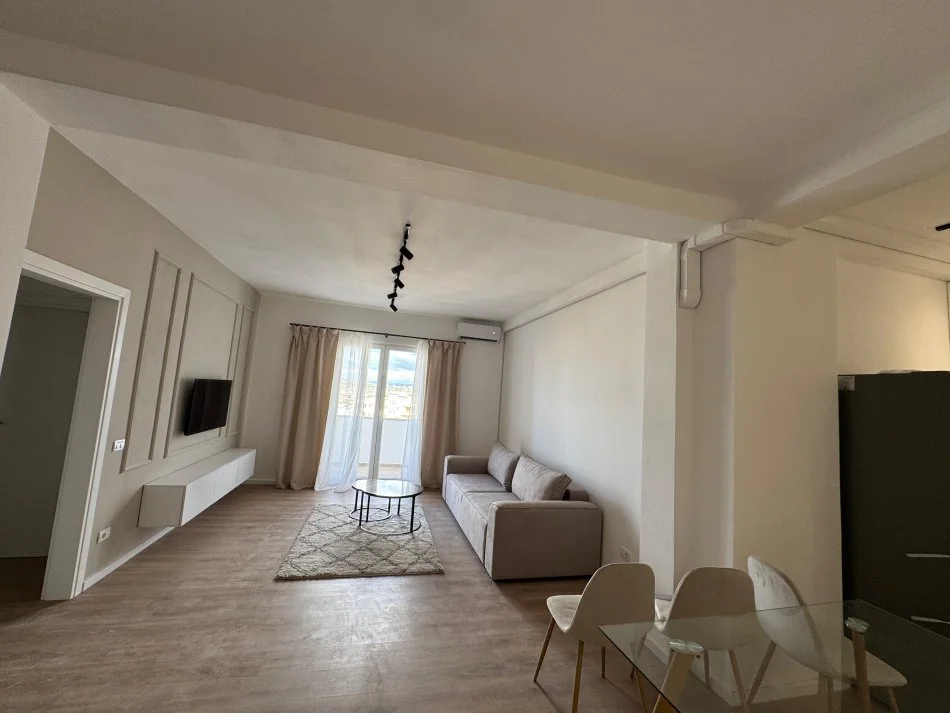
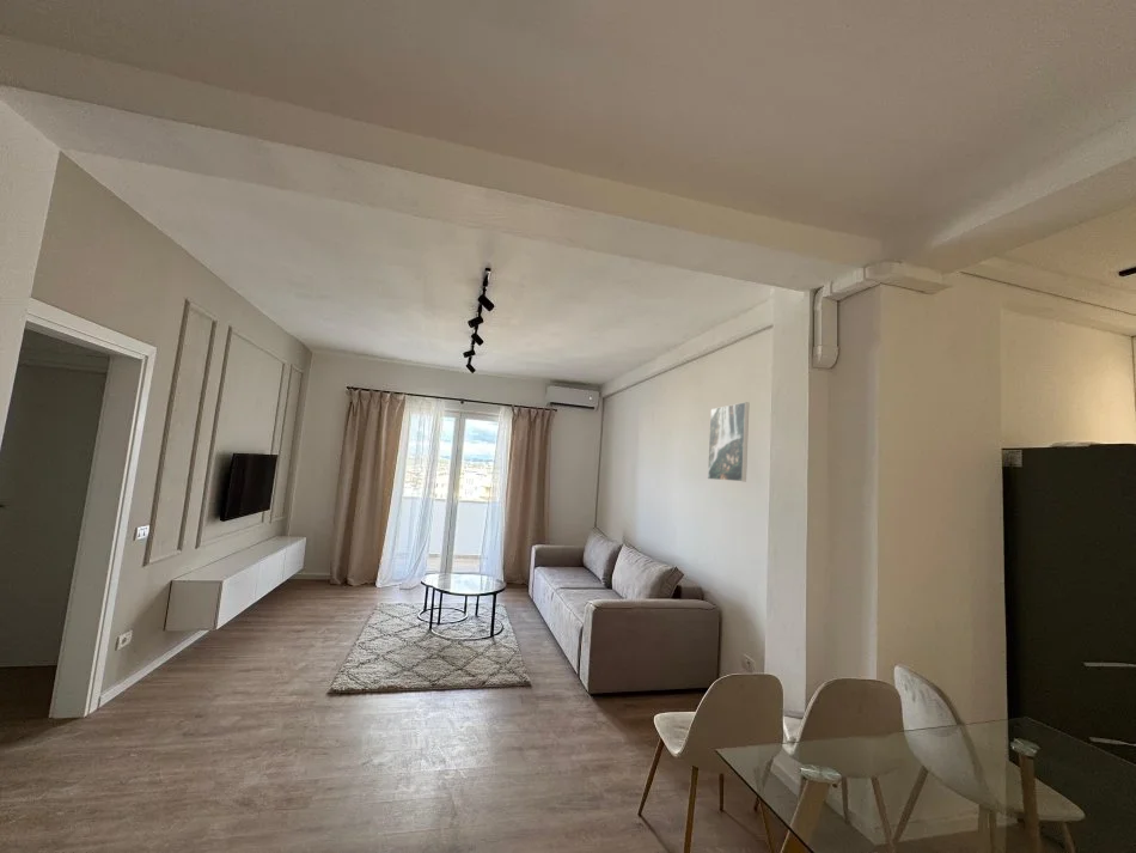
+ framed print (727, 443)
